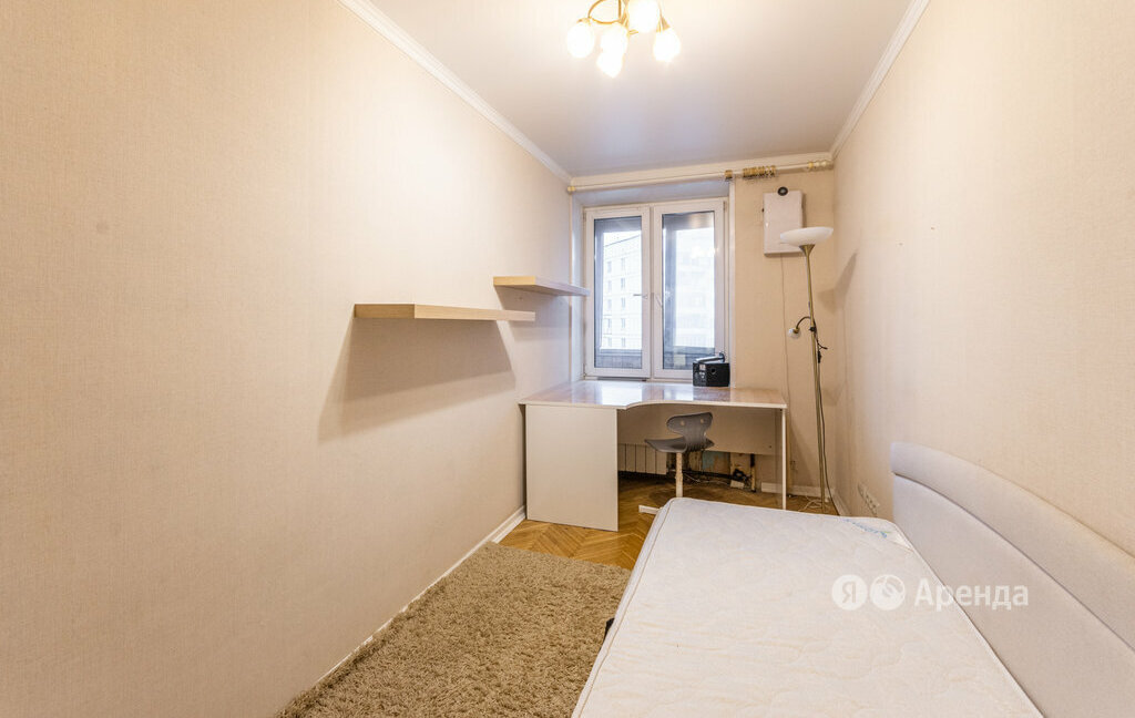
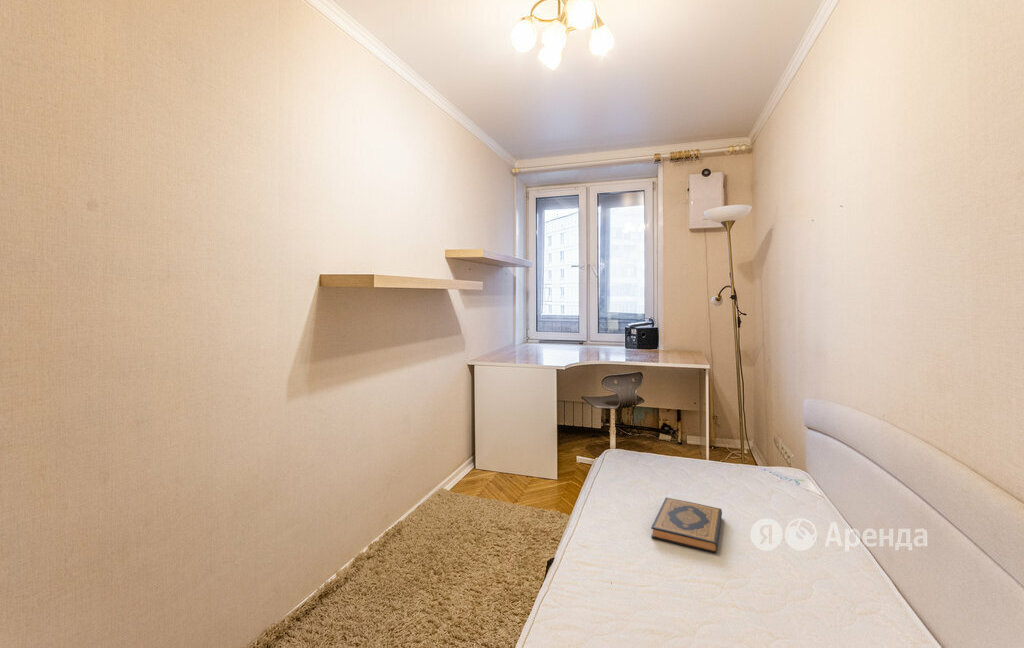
+ hardback book (688, 522)
